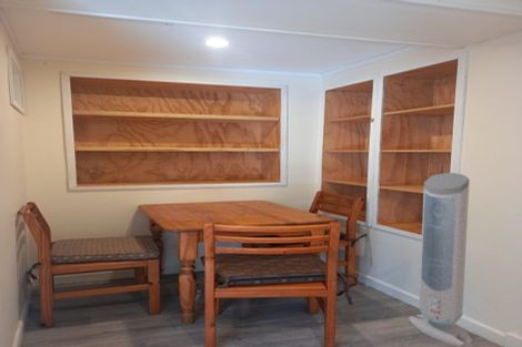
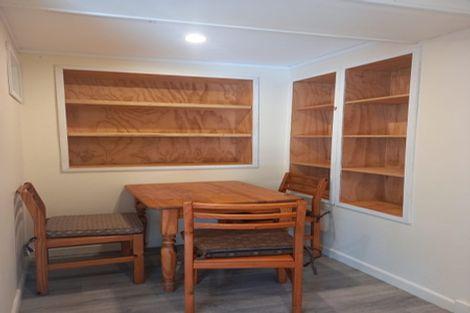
- air purifier (442, 253)
